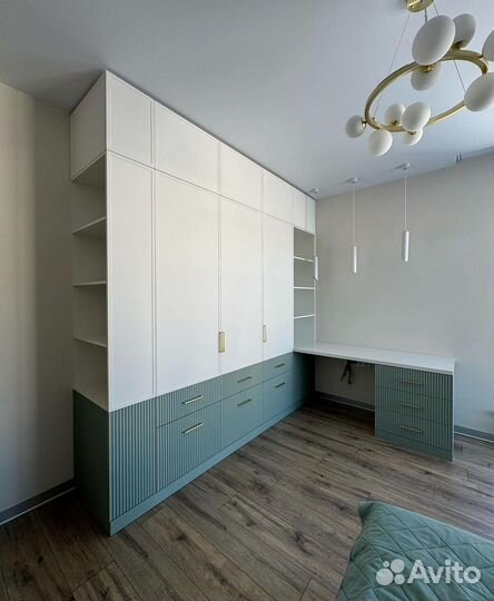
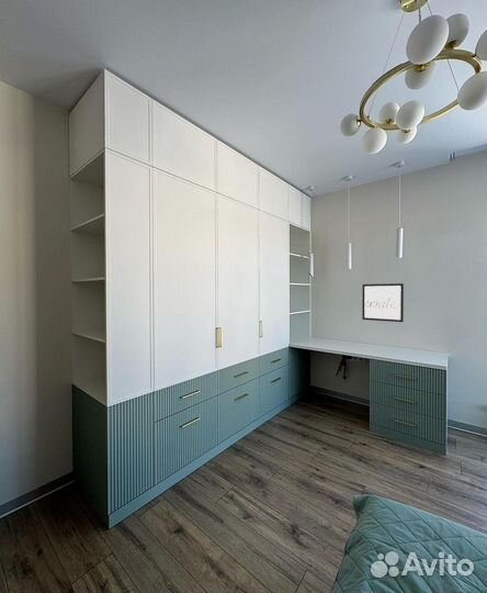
+ wall art (382, 302)
